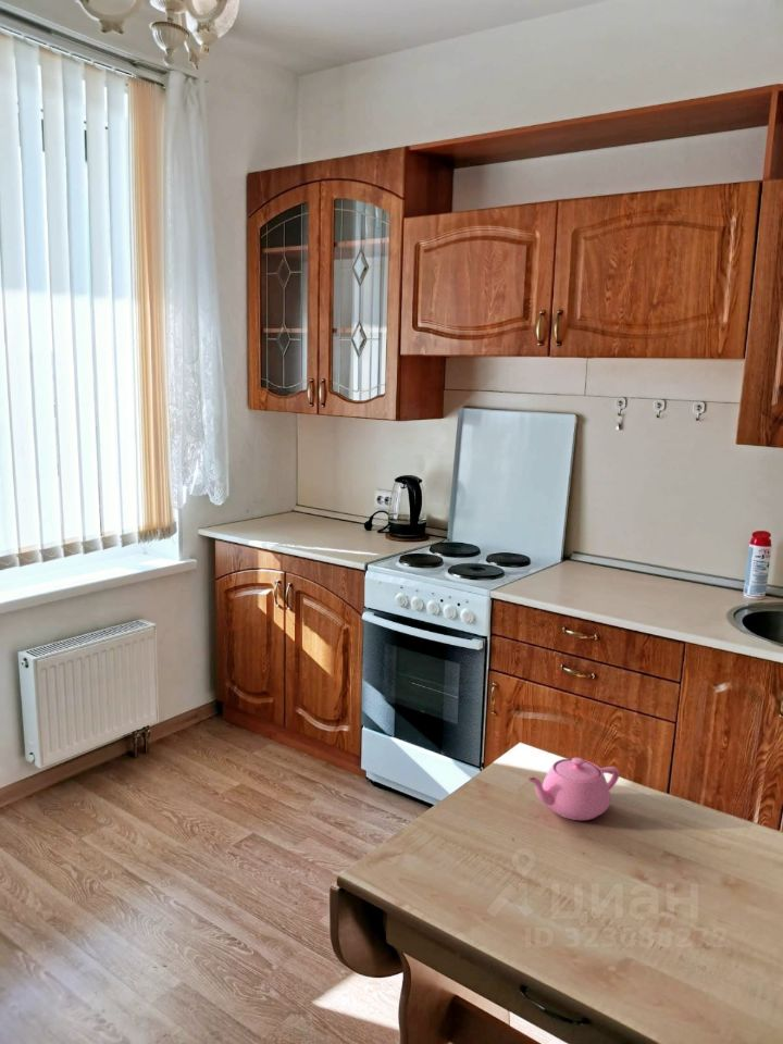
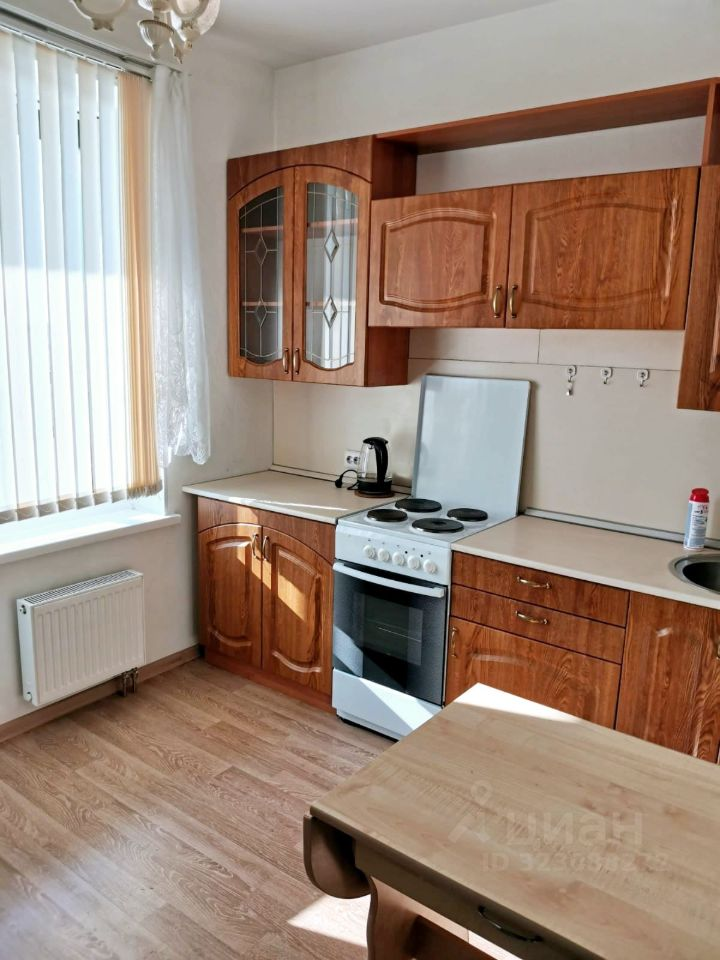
- teapot (573, 784)
